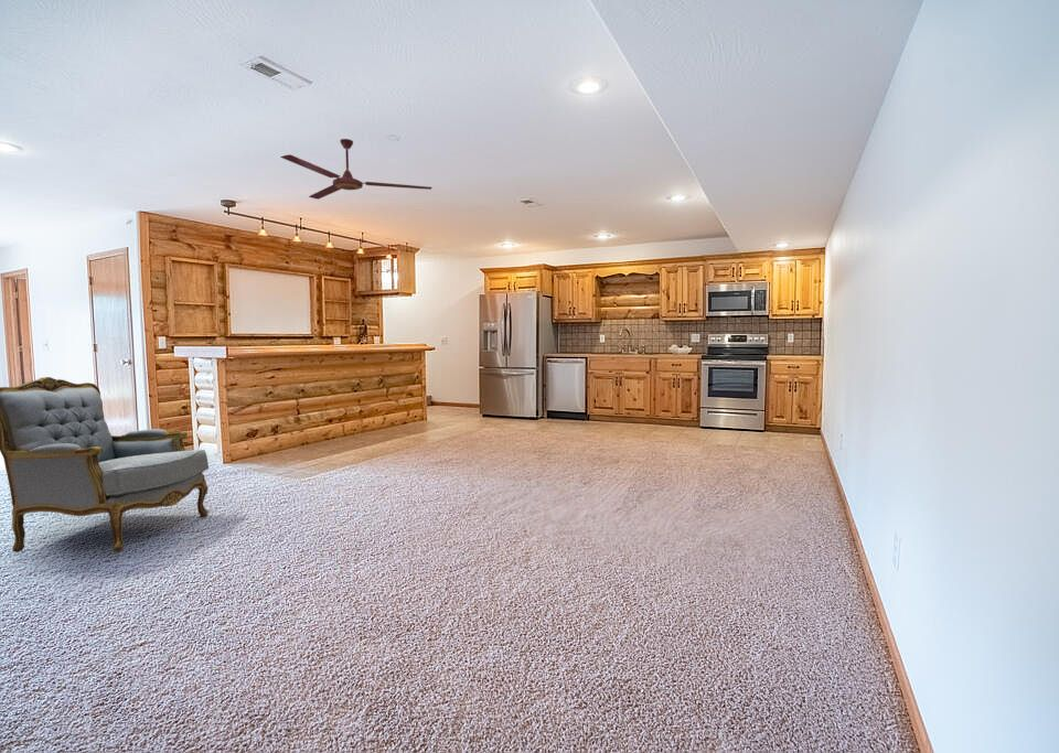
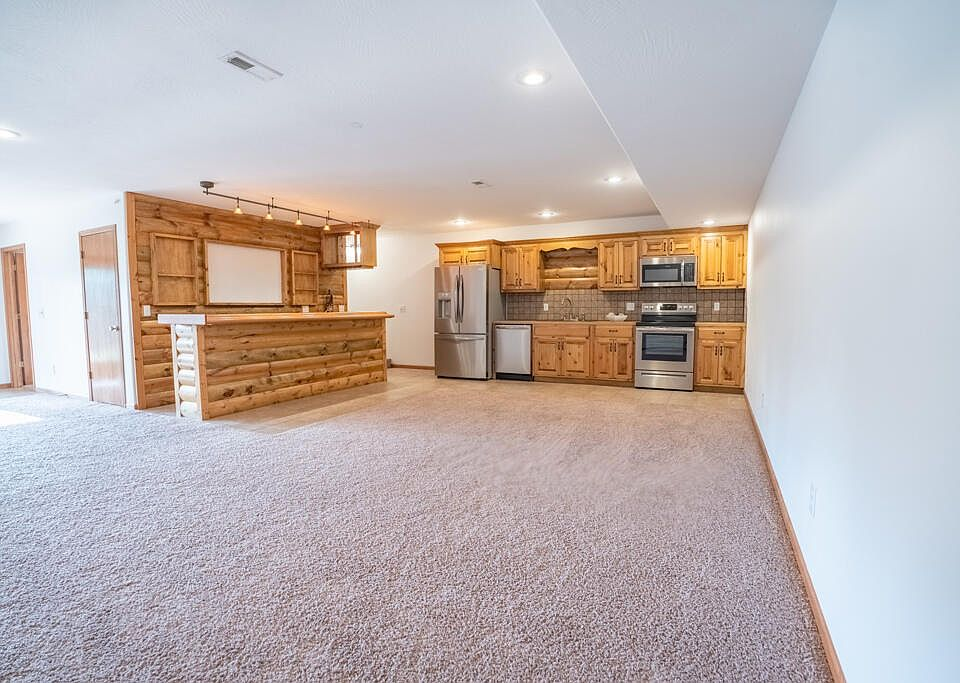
- ceiling fan (350, 172)
- armchair (108, 455)
